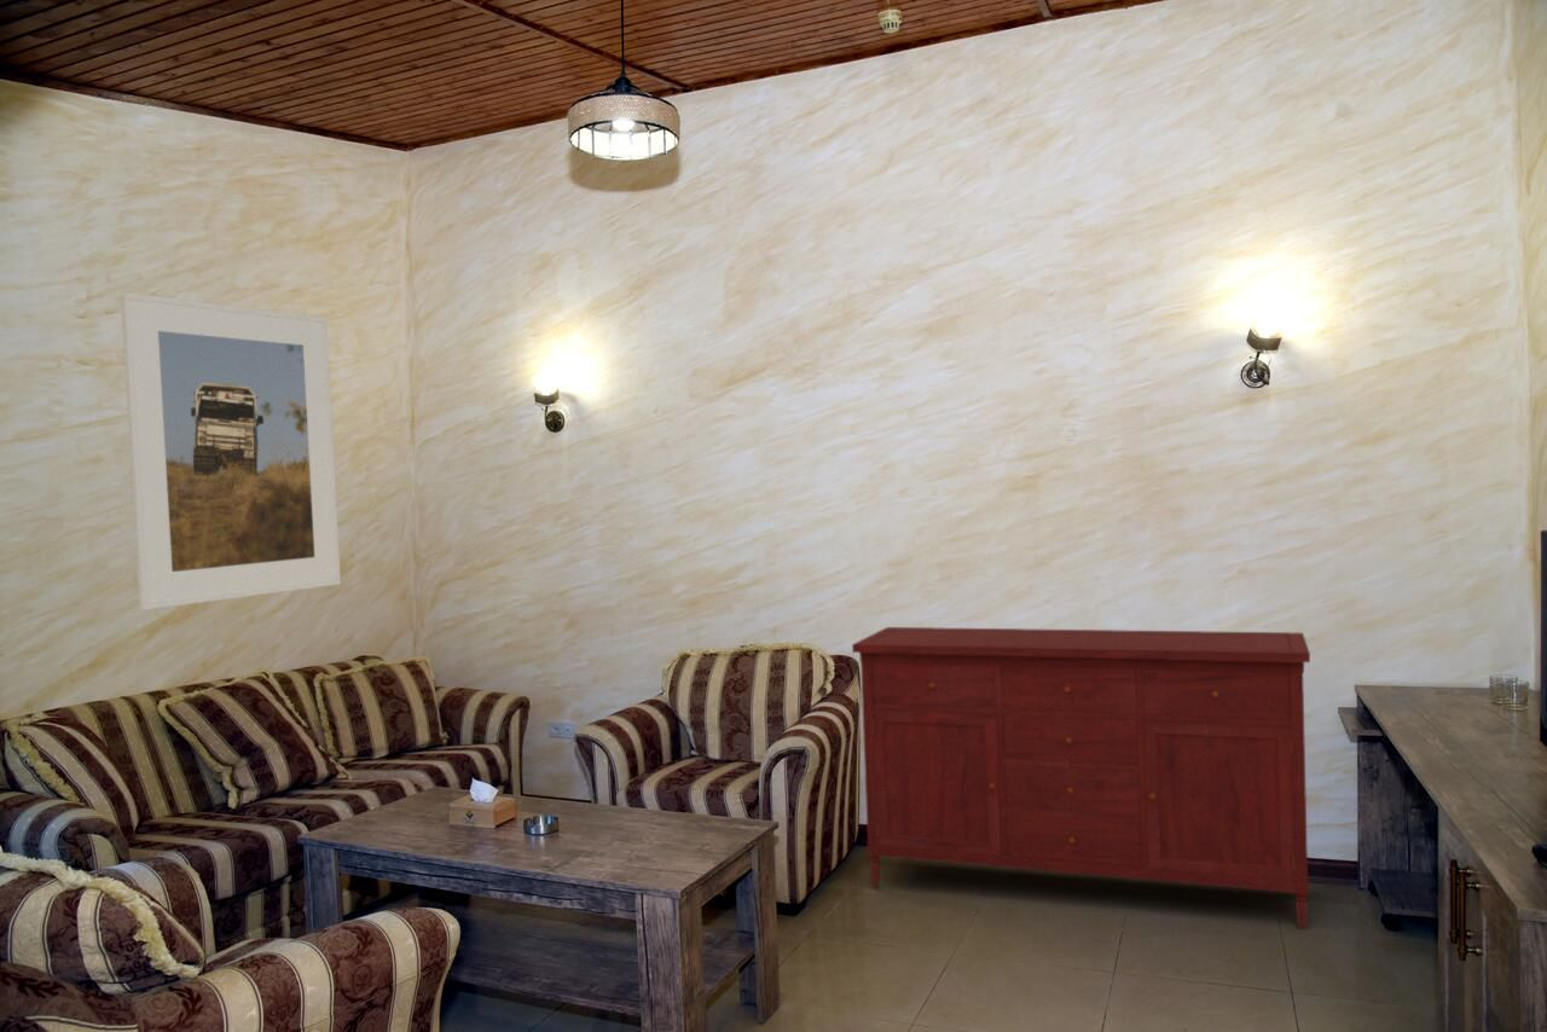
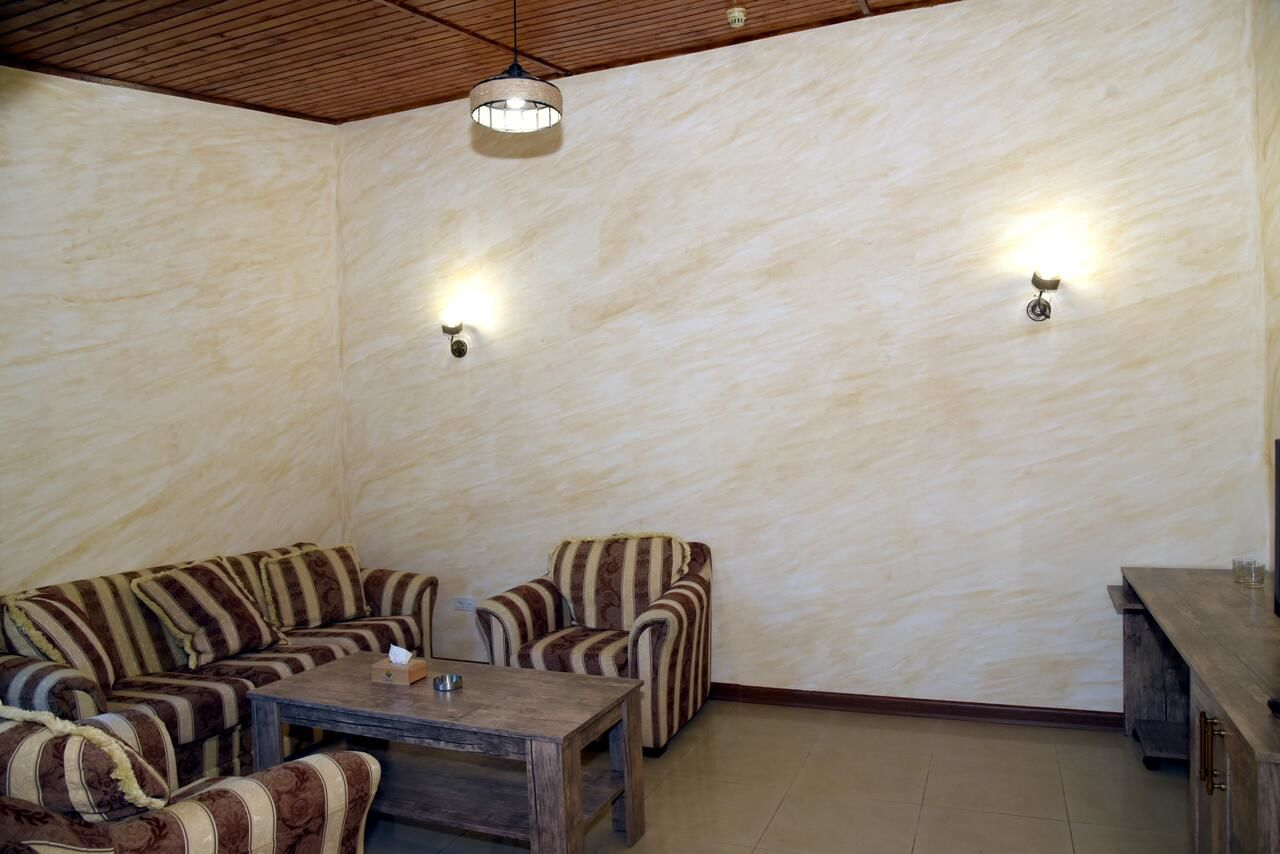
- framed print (241, 451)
- sideboard (1077, 764)
